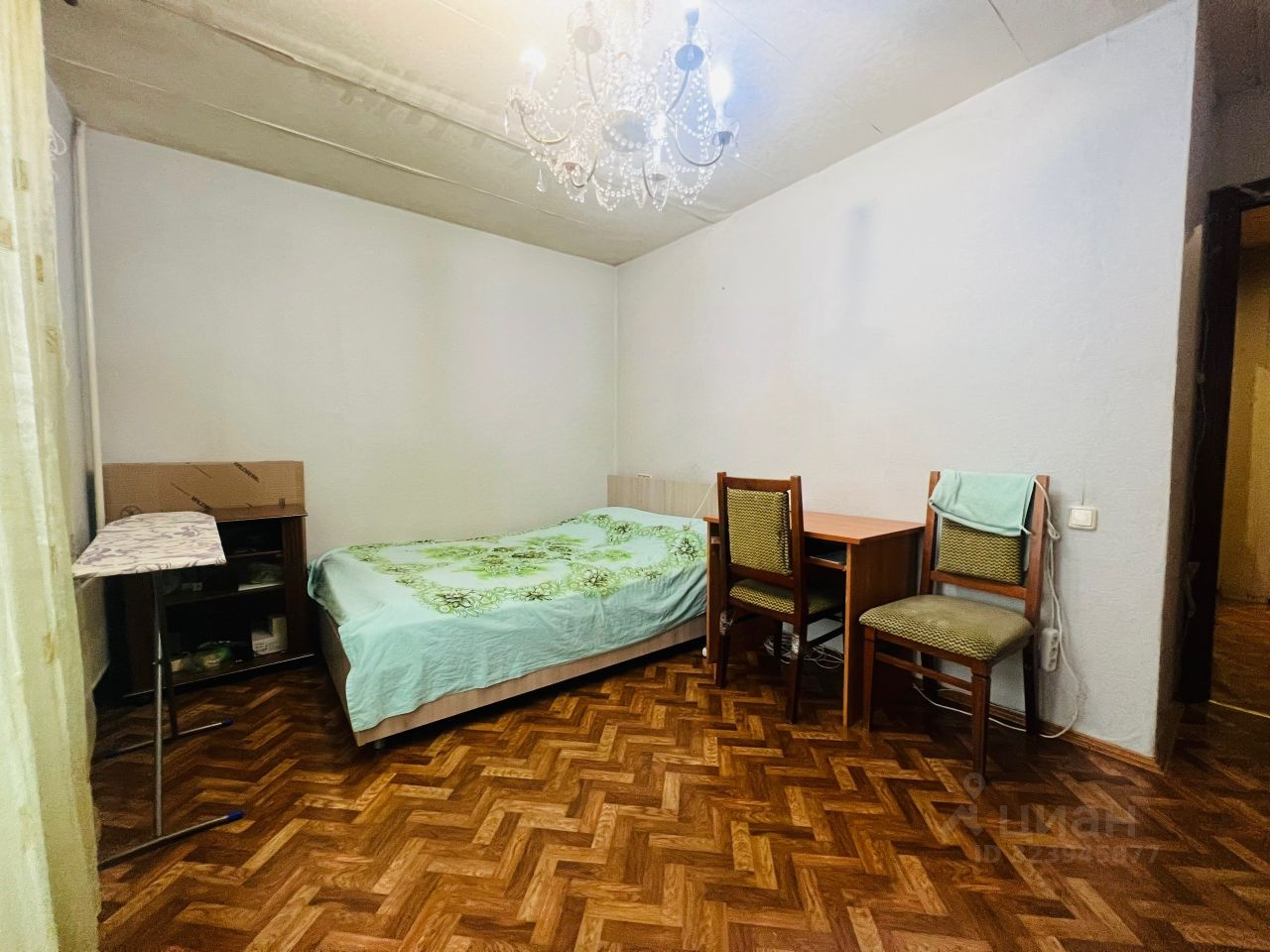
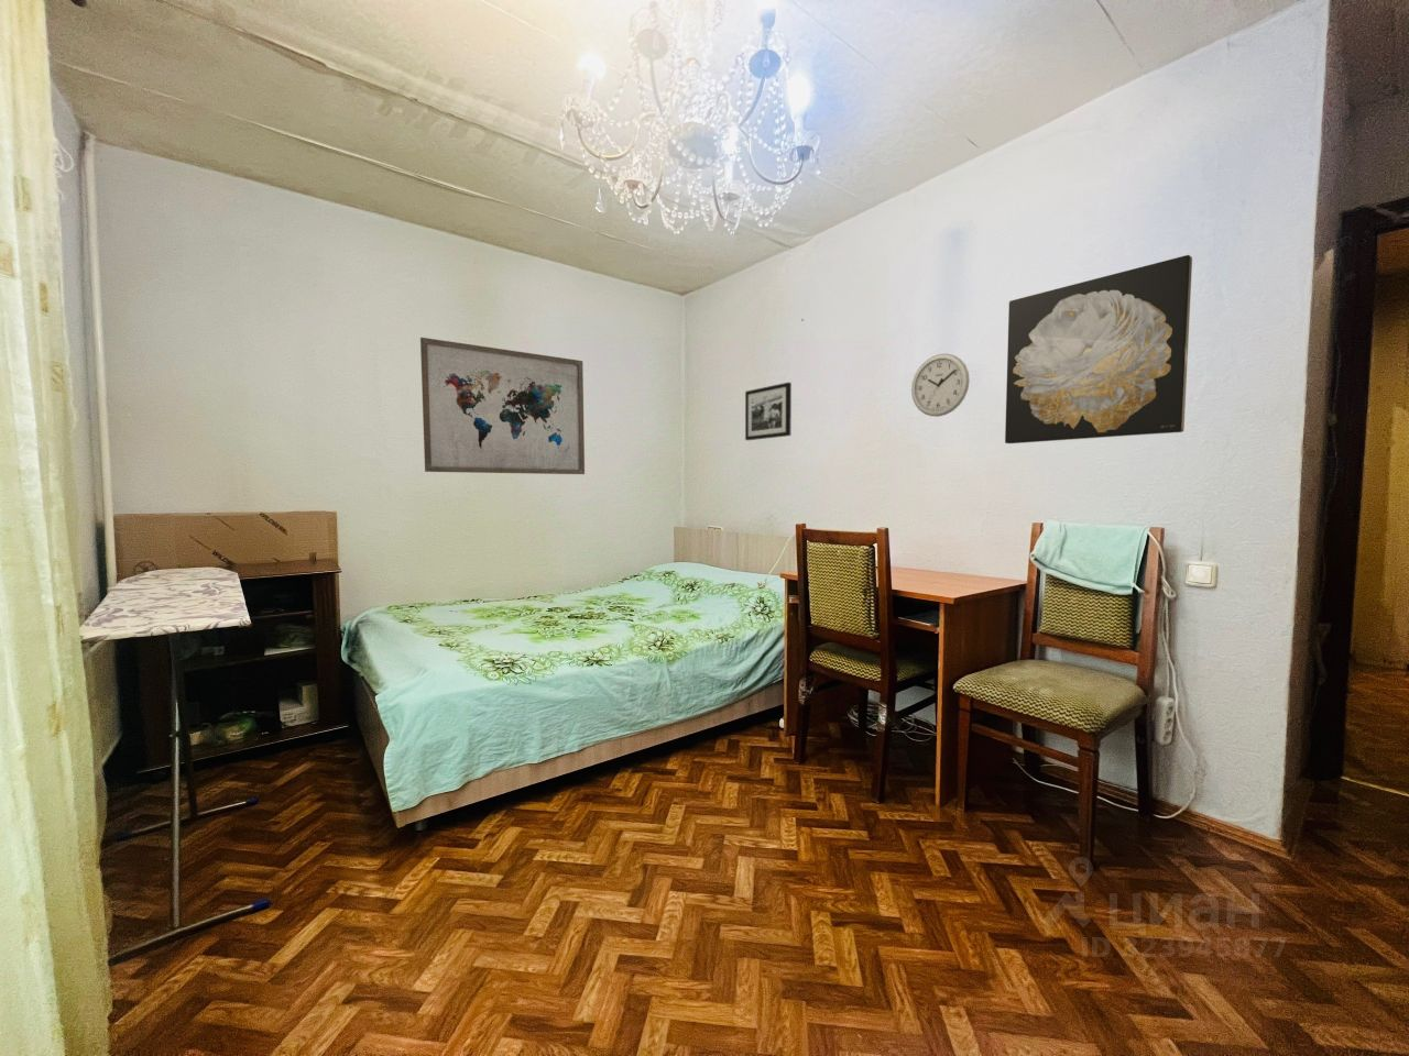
+ wall art (509, 412)
+ picture frame (768, 413)
+ wall clock (937, 385)
+ wall art (1087, 359)
